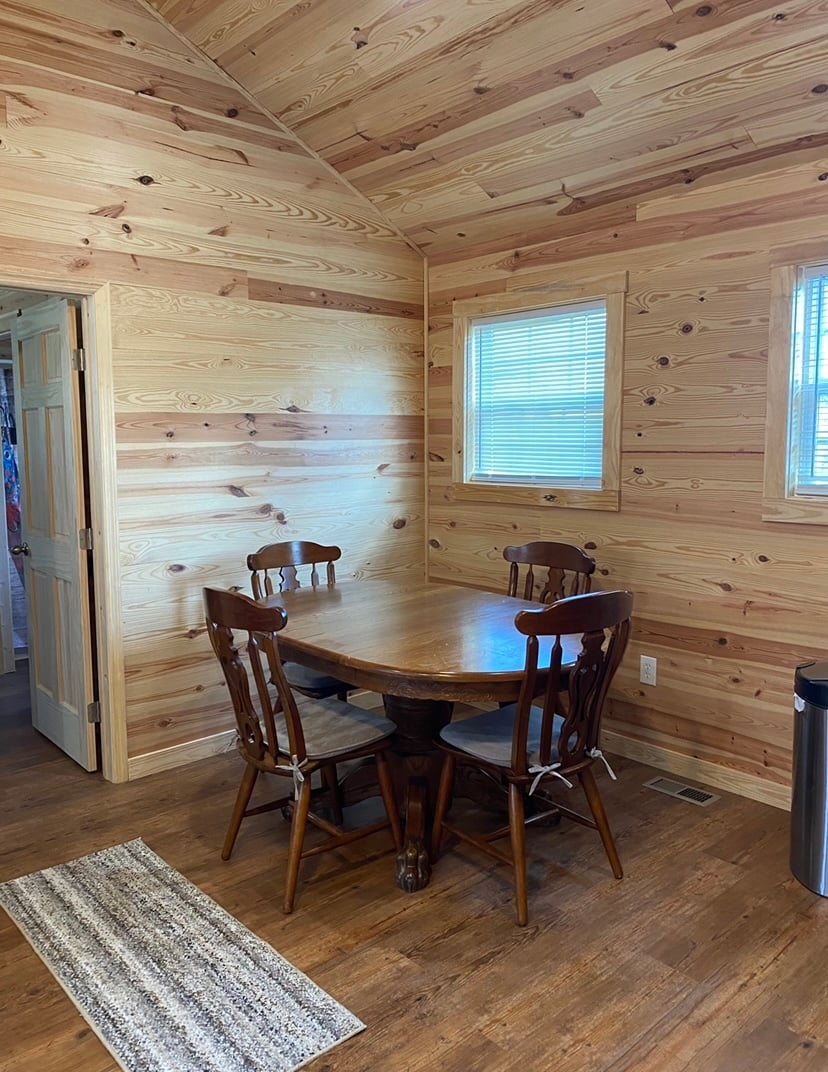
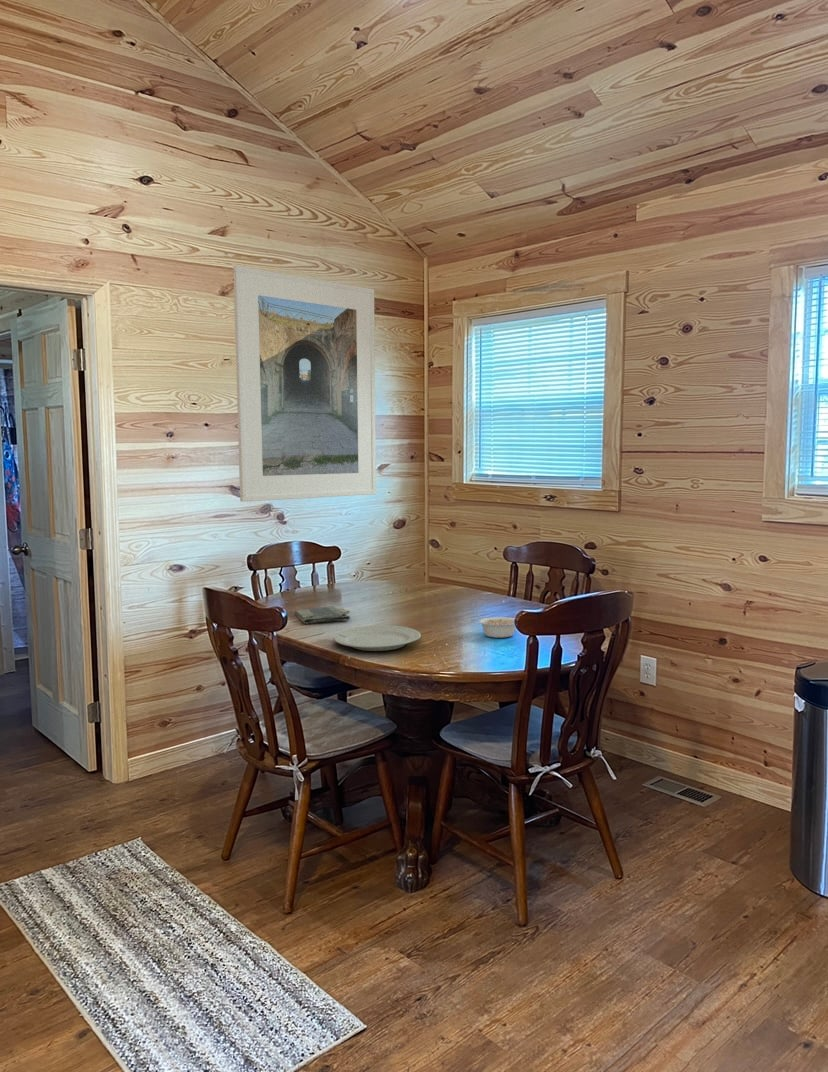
+ dish towel (322, 613)
+ chinaware (377, 639)
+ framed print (310, 389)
+ legume (500, 626)
